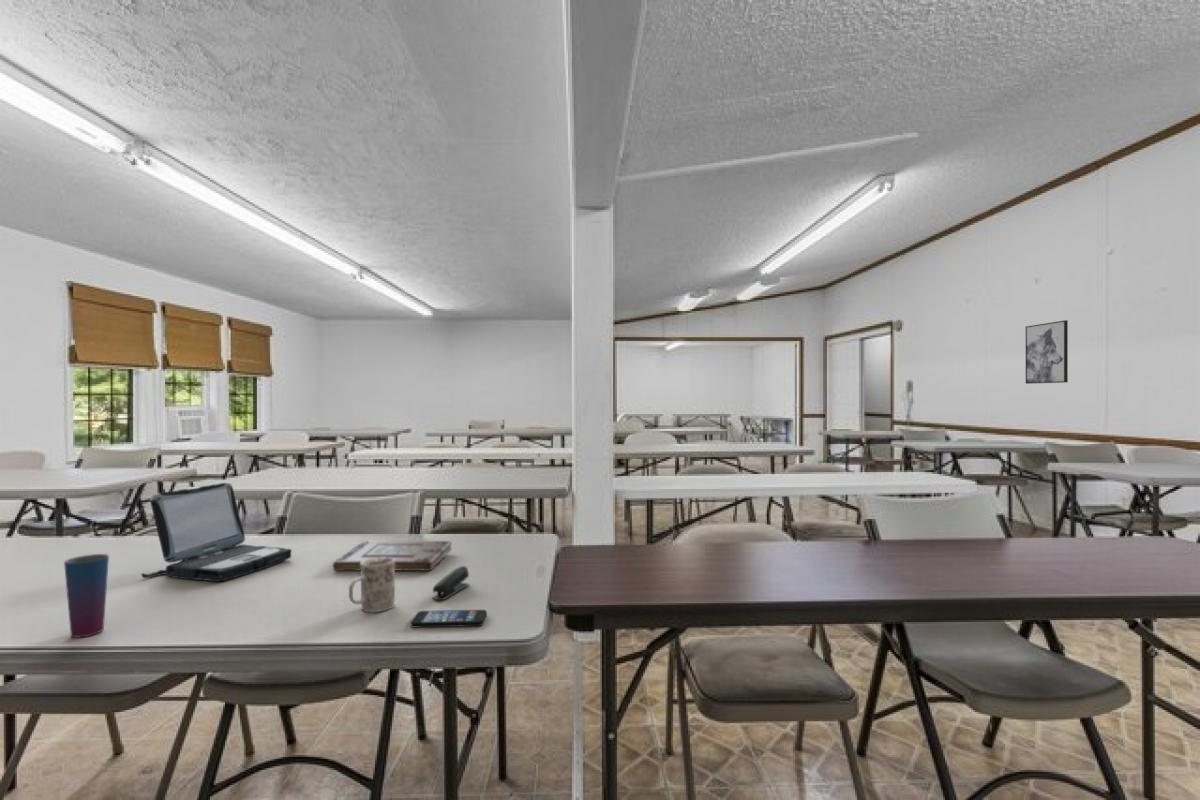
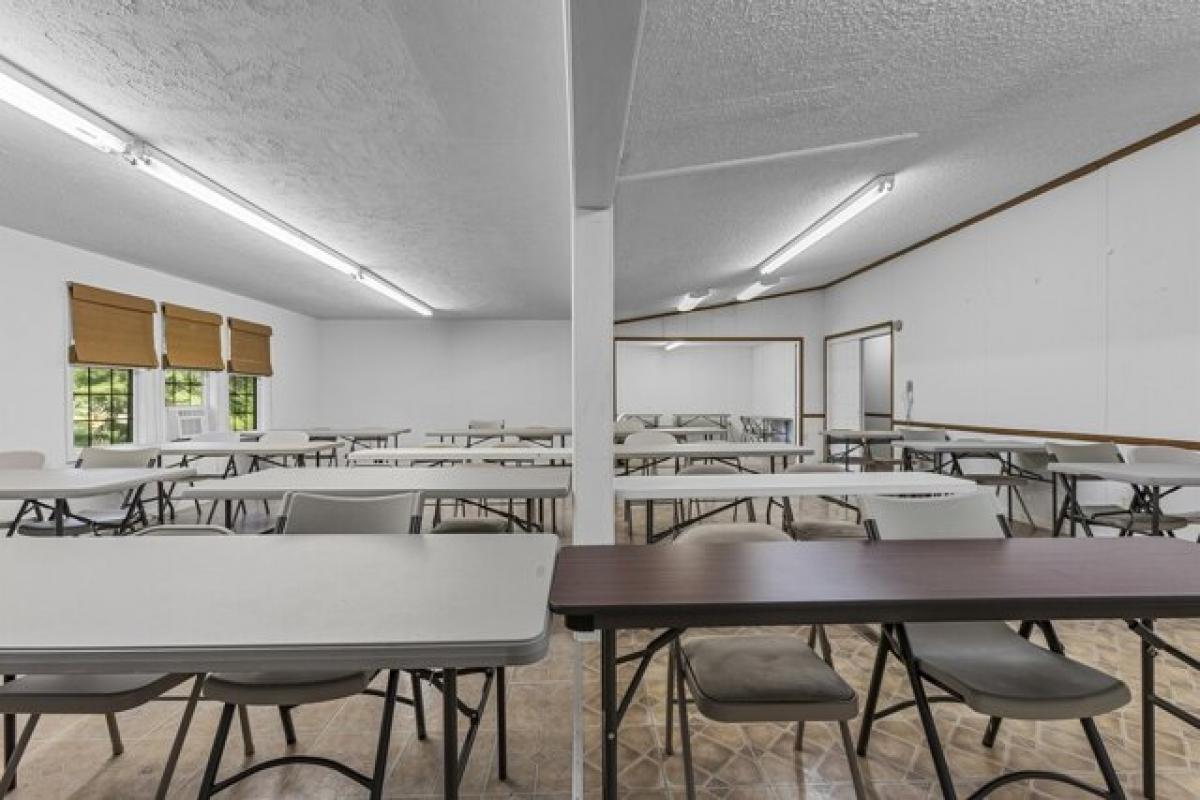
- book (395, 554)
- wall art (1045, 353)
- stapler (451, 582)
- laptop (221, 528)
- smartphone (449, 618)
- mug (373, 584)
- cup (87, 595)
